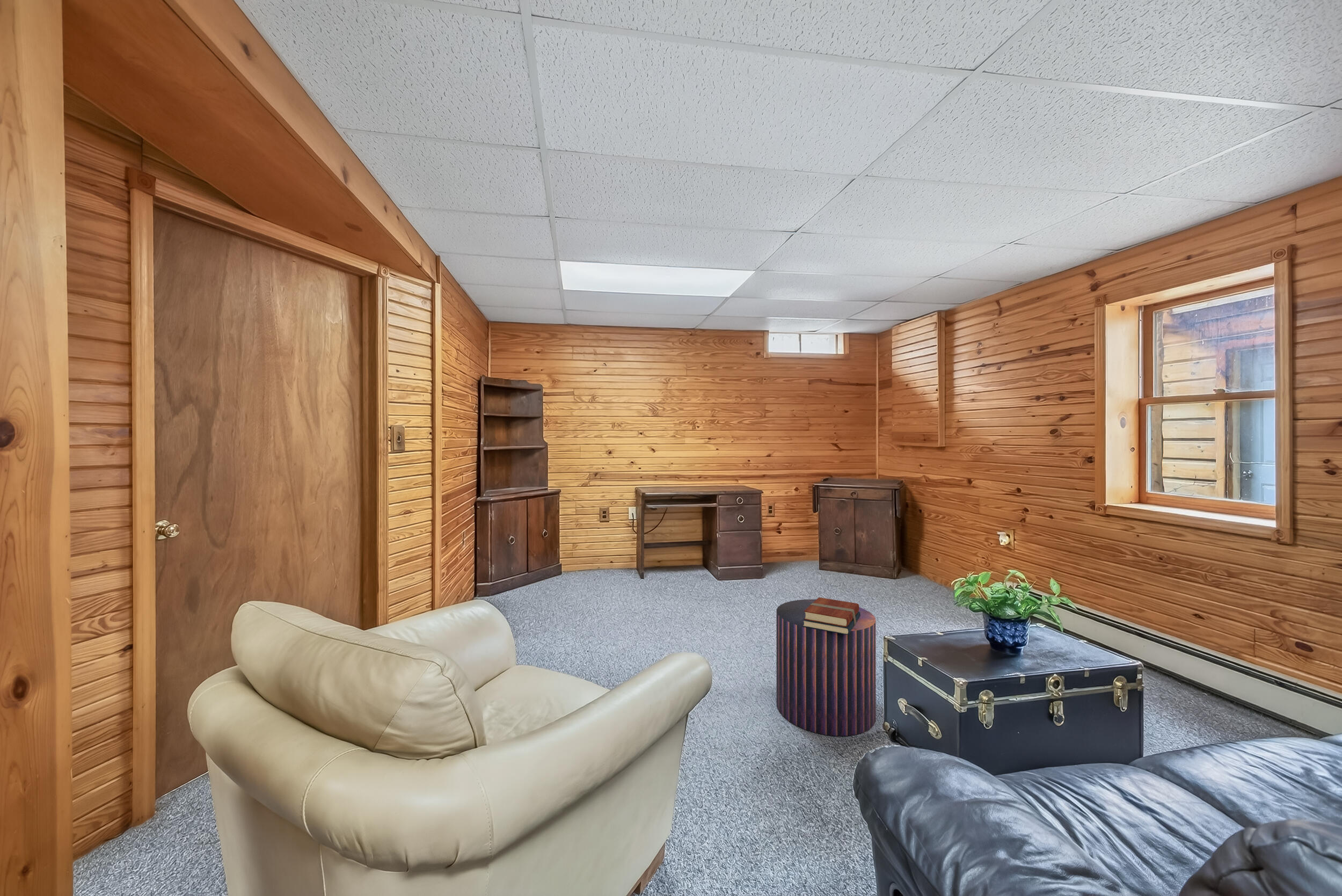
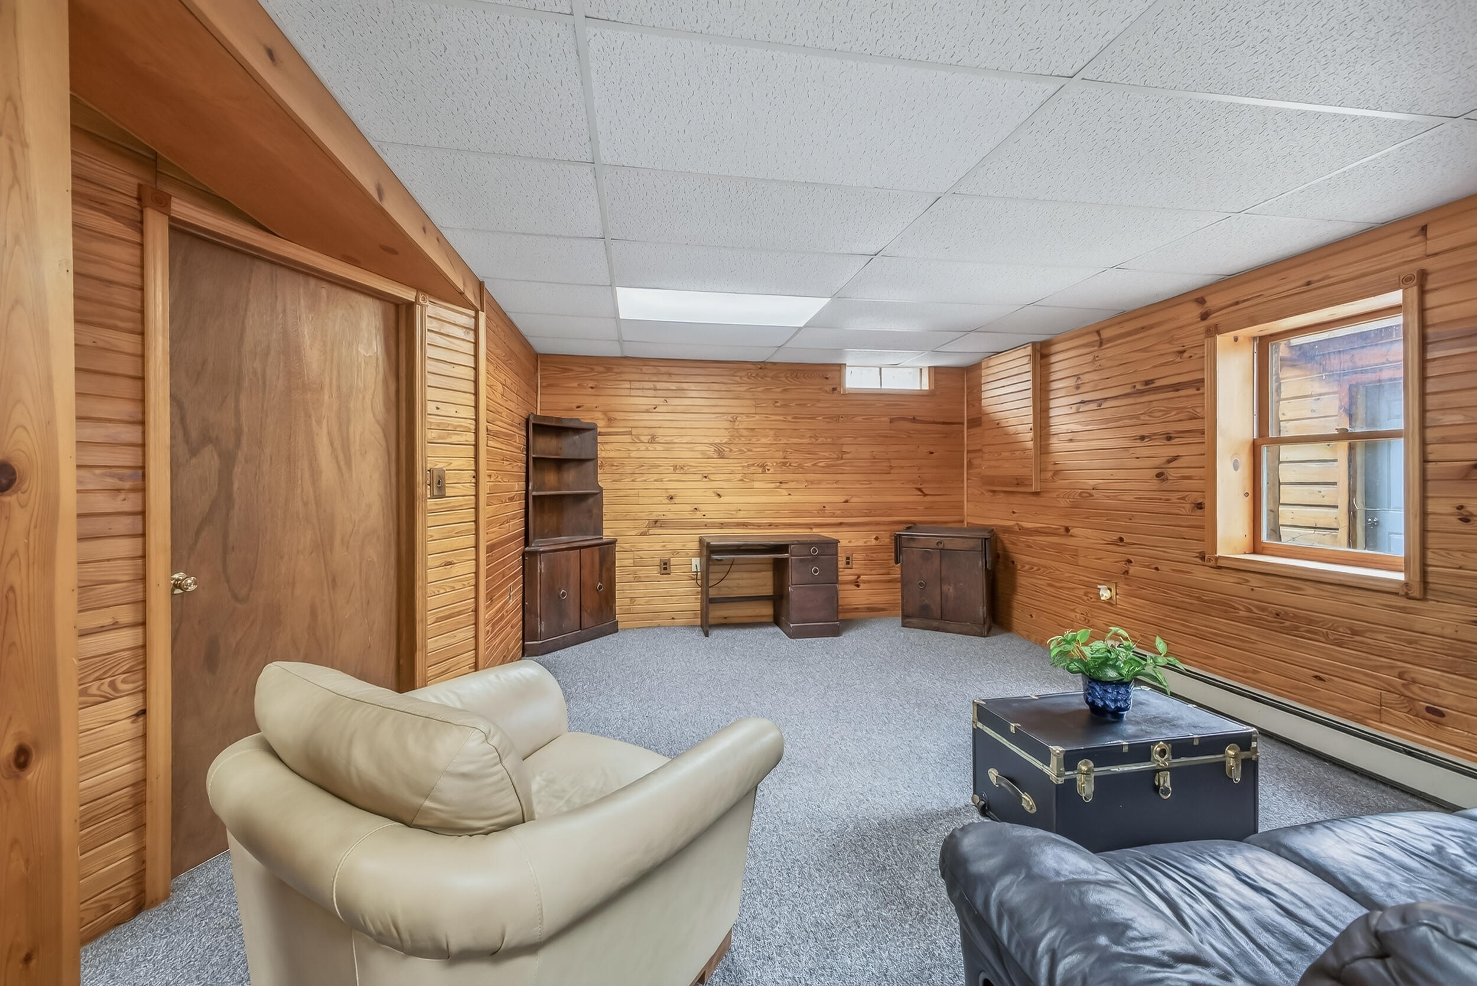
- books (832, 614)
- pouf (825, 661)
